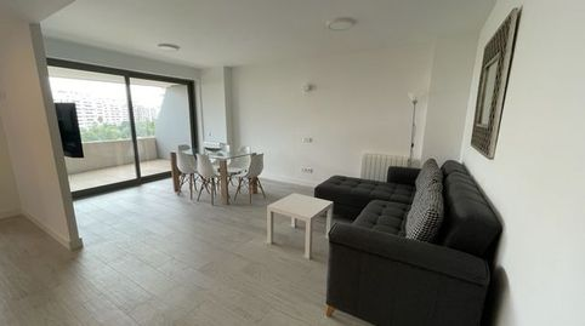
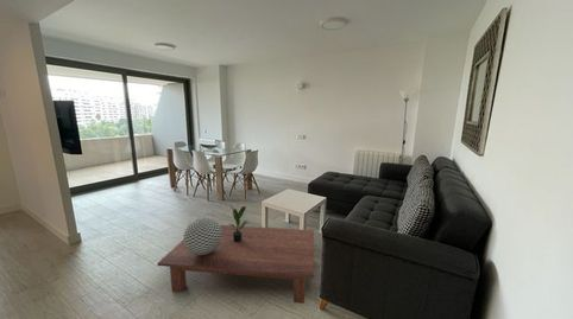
+ coffee table (246, 259)
+ potted plant (239, 222)
+ decorative sphere (202, 235)
